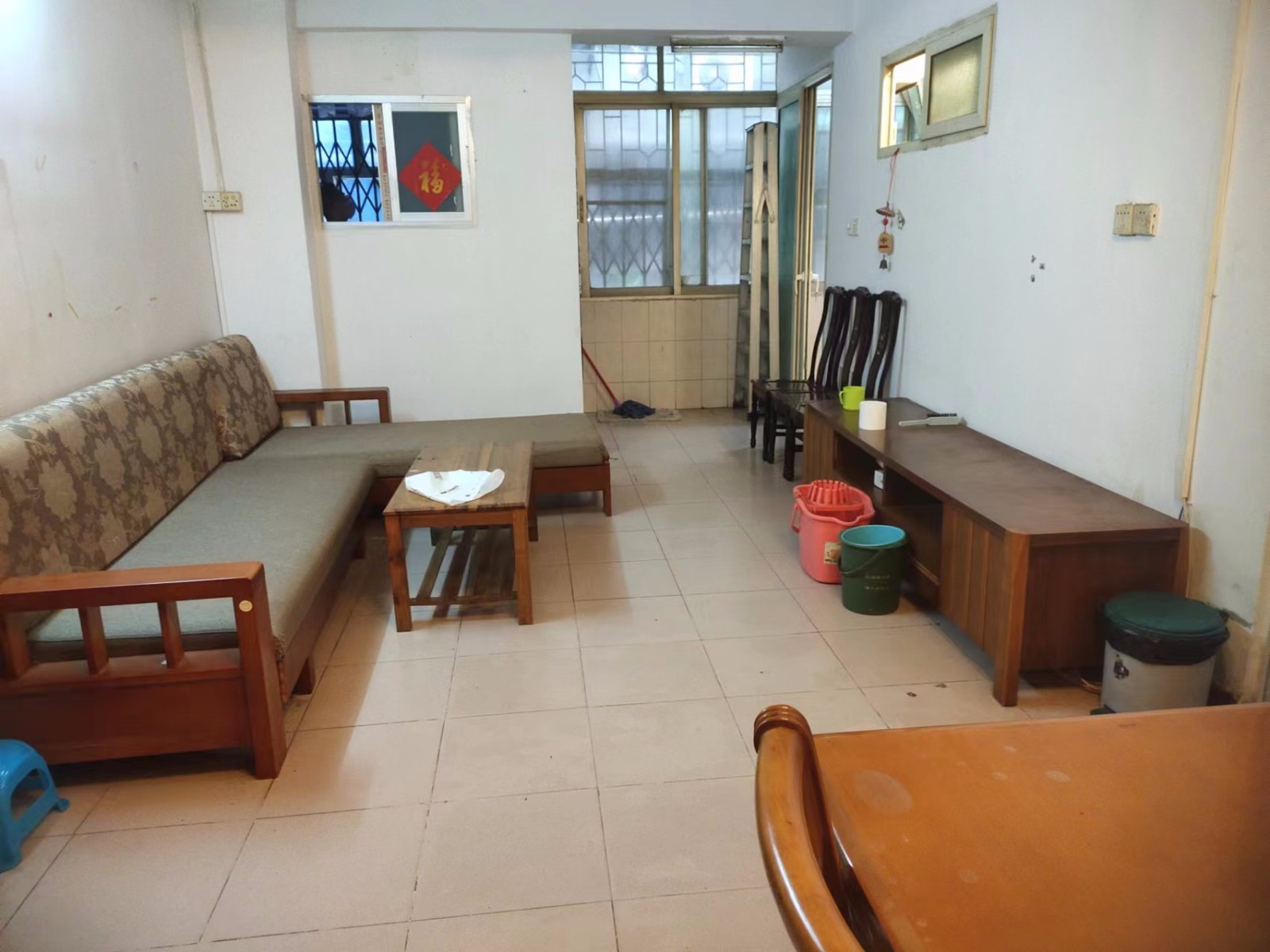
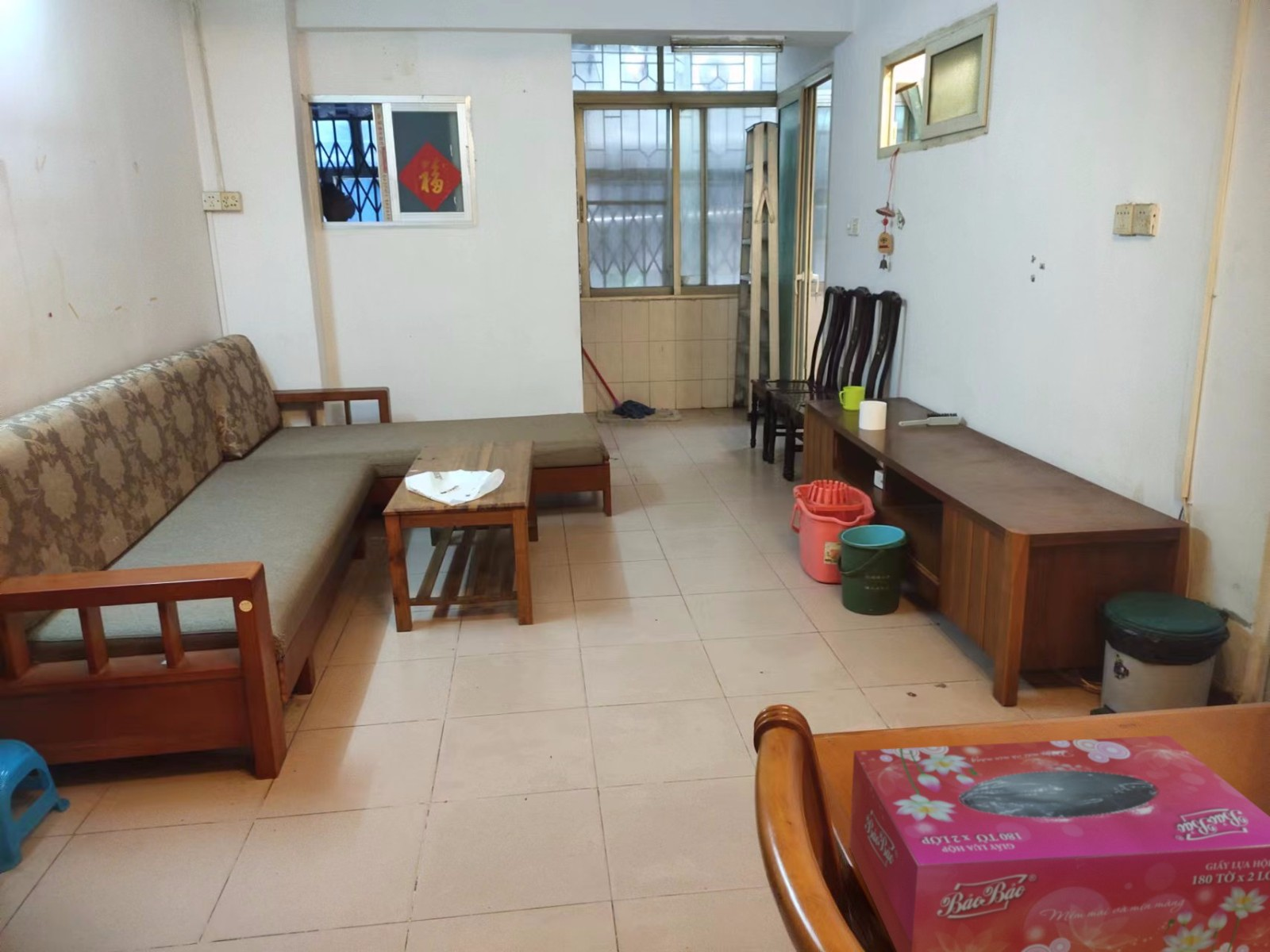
+ tissue box (1052, 846)
